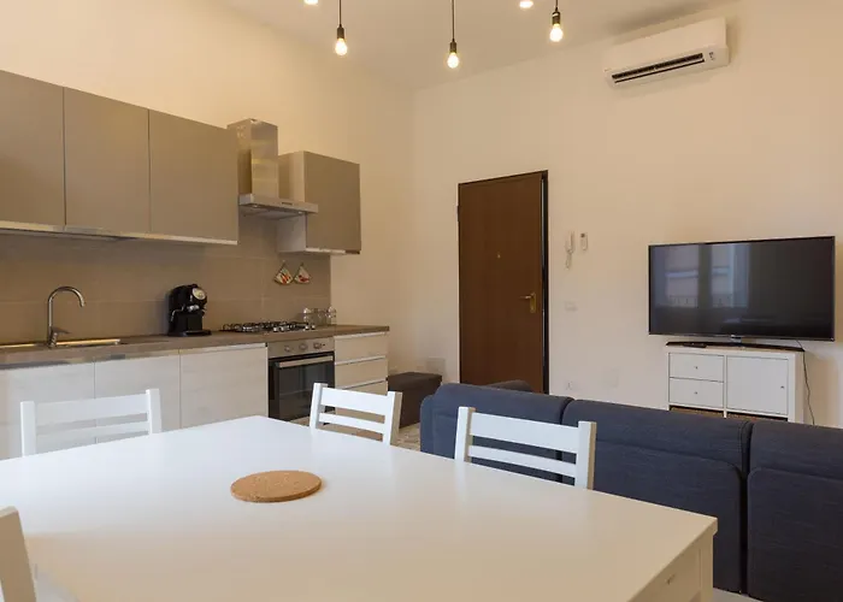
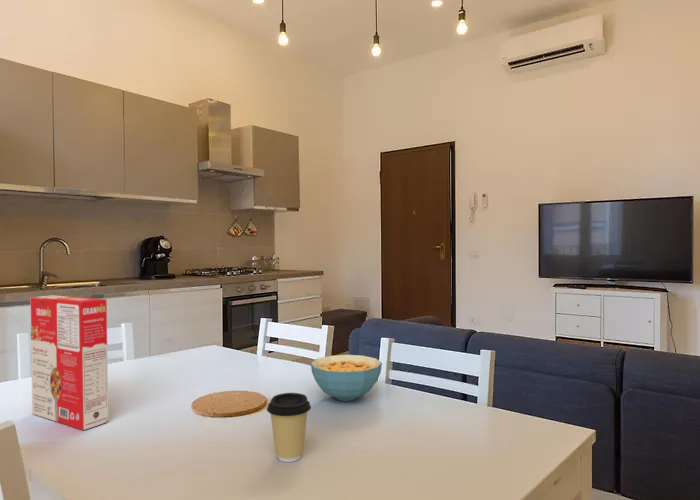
+ cereal box (68, 358)
+ coffee cup (289, 427)
+ cereal bowl (346, 380)
